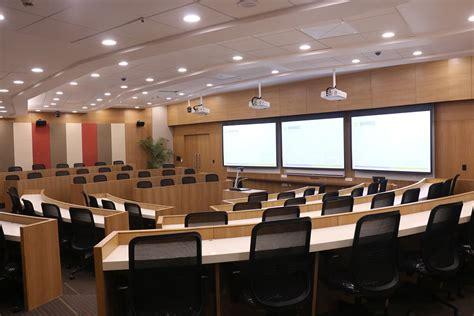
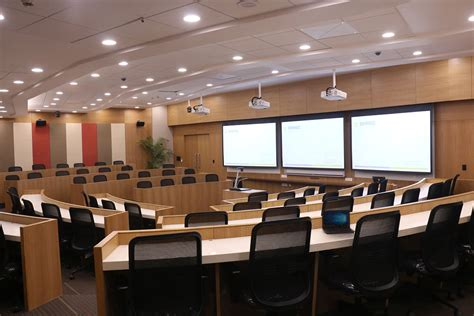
+ laptop (338, 221)
